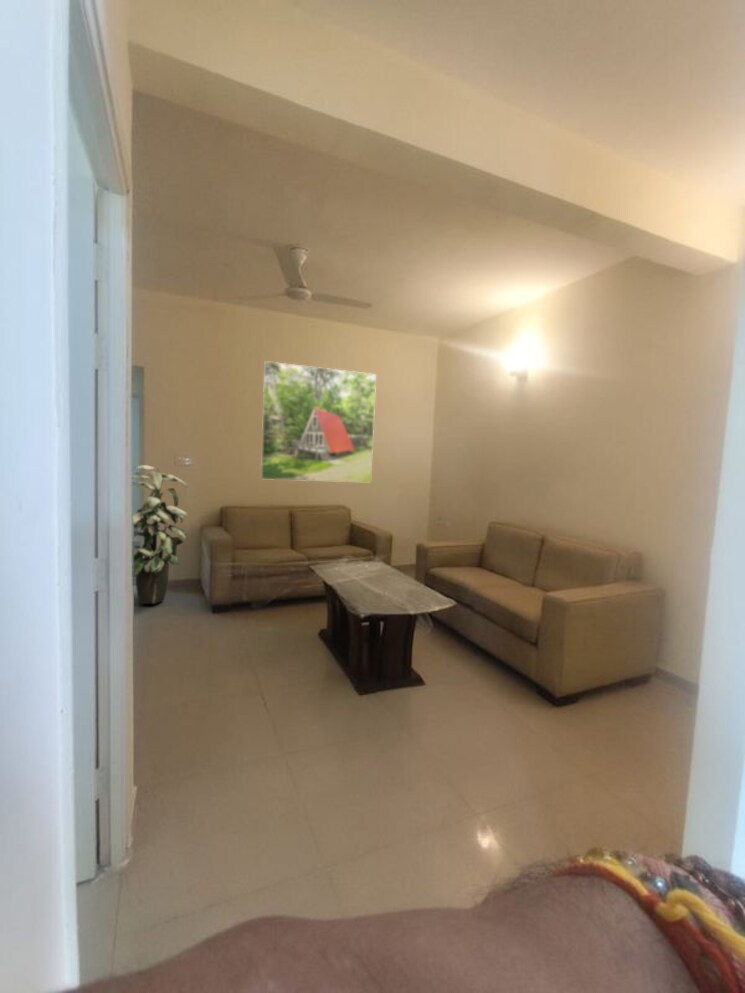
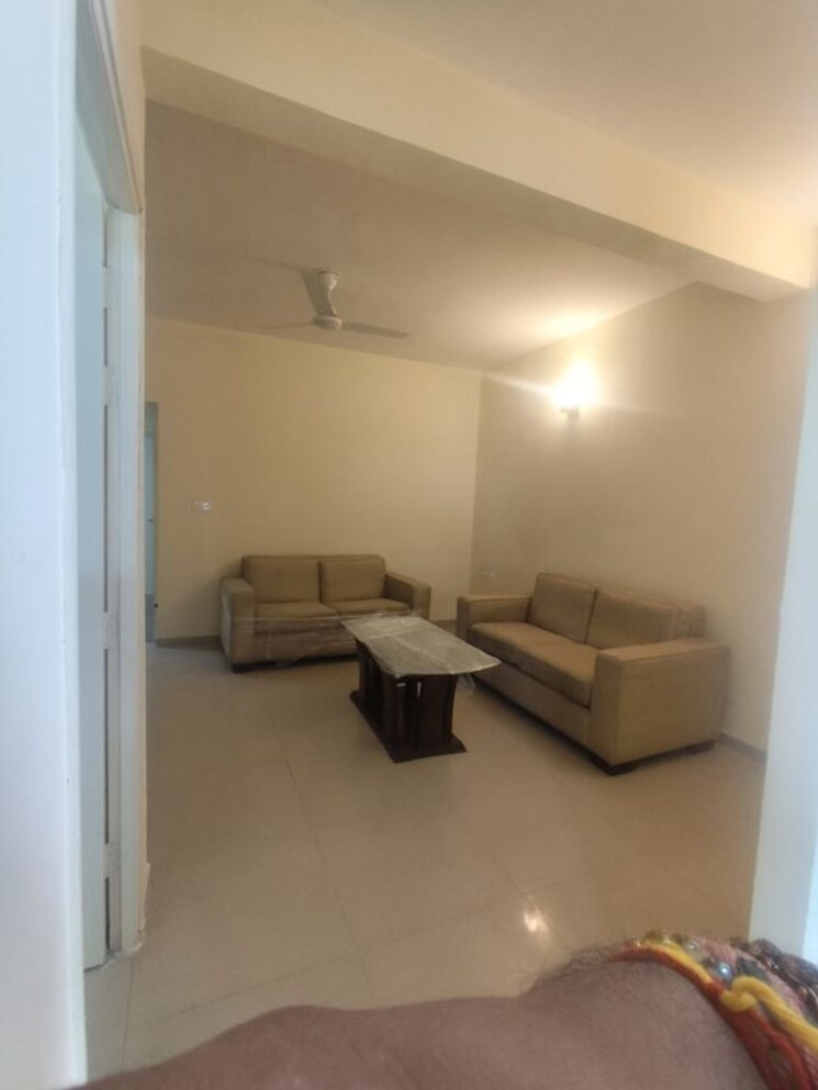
- indoor plant (150, 534)
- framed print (320, 425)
